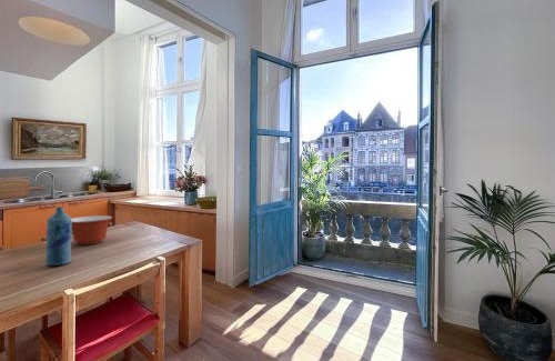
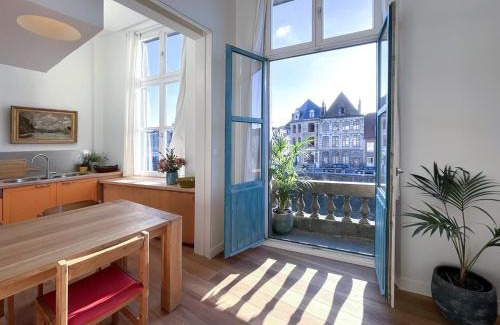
- bottle (59, 234)
- mixing bowl (90, 230)
